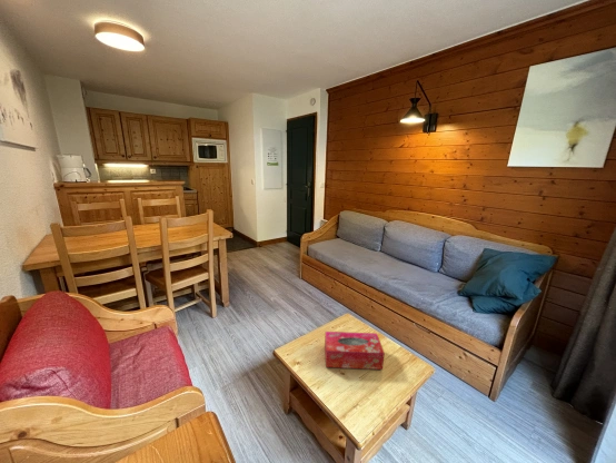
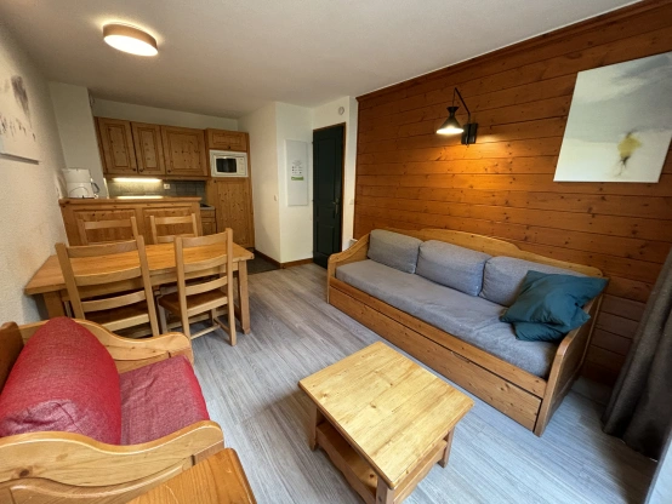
- tissue box (352, 349)
